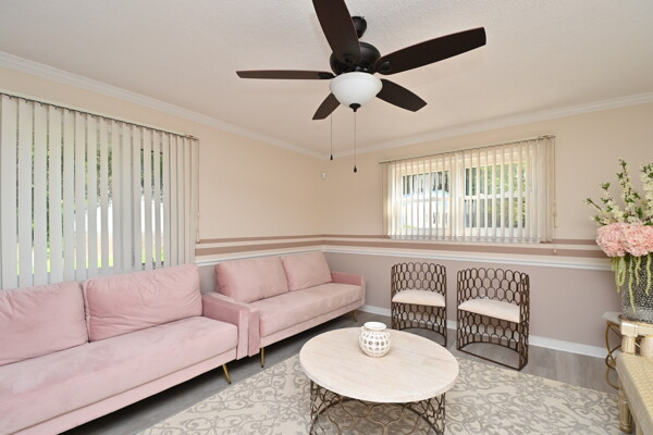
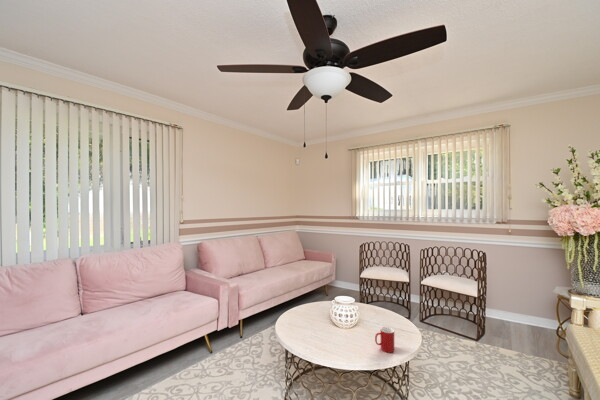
+ cup (384, 339)
